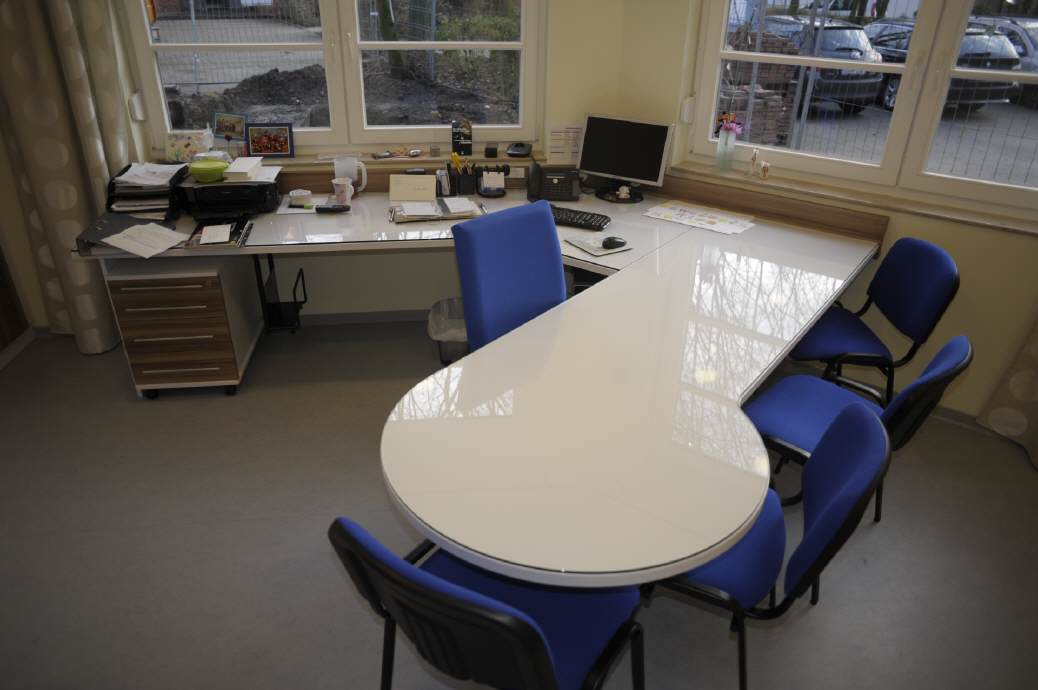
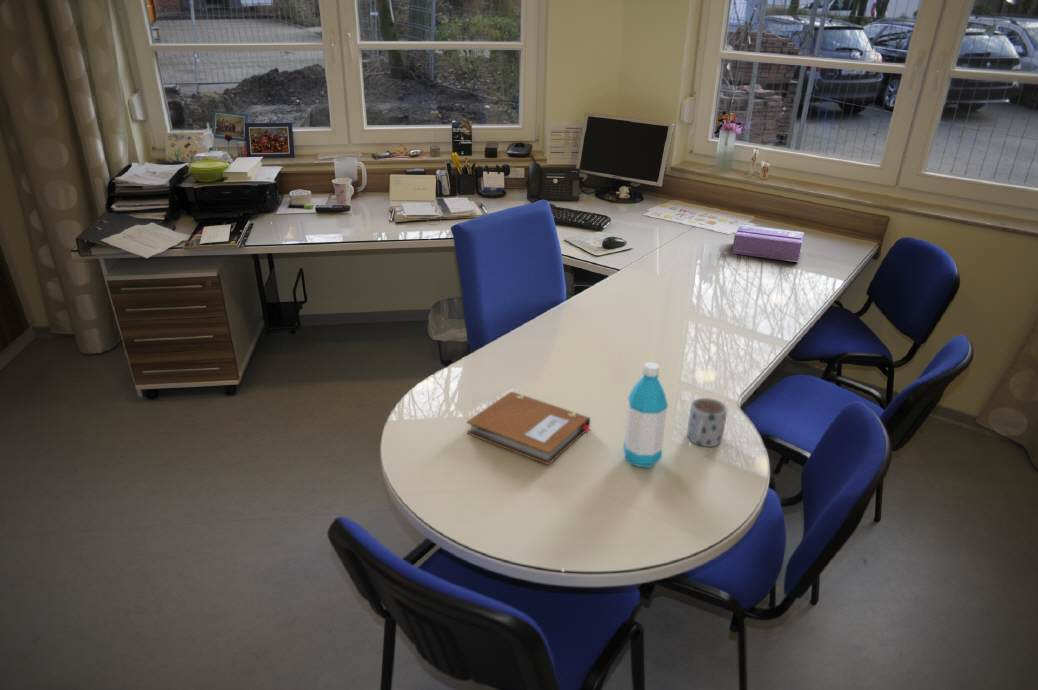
+ tissue box (768, 242)
+ water bottle (646, 414)
+ mug (705, 425)
+ notebook (531, 425)
